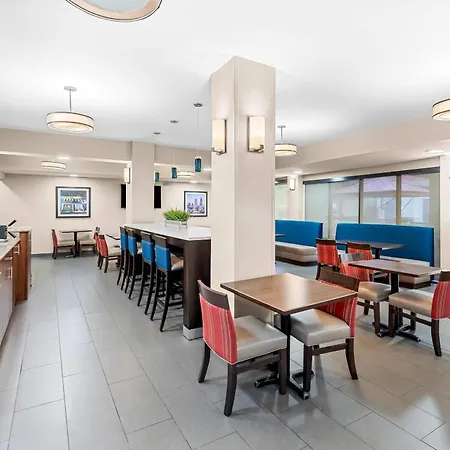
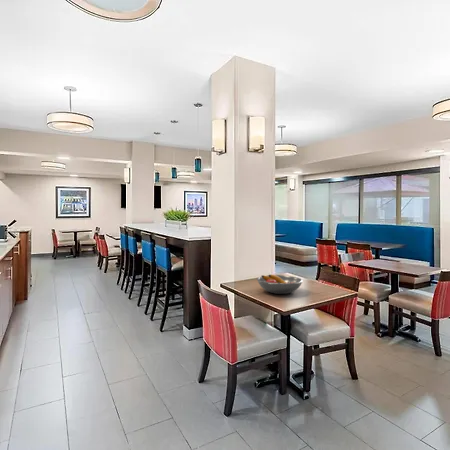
+ fruit bowl (279, 283)
